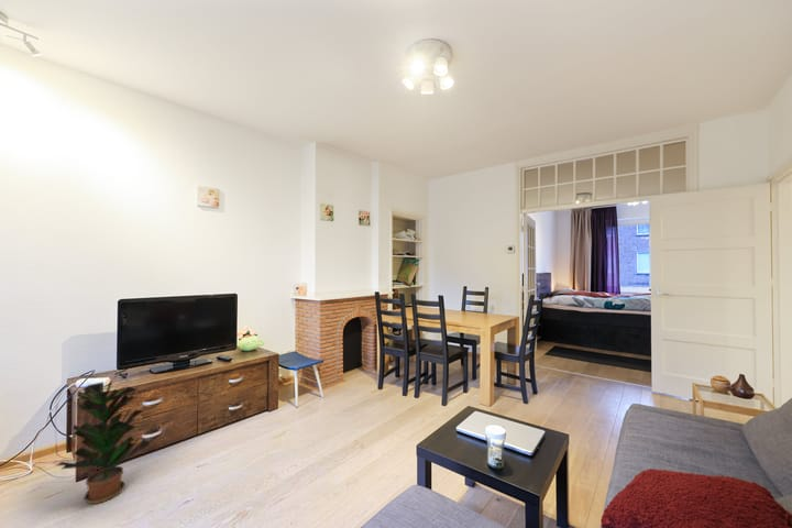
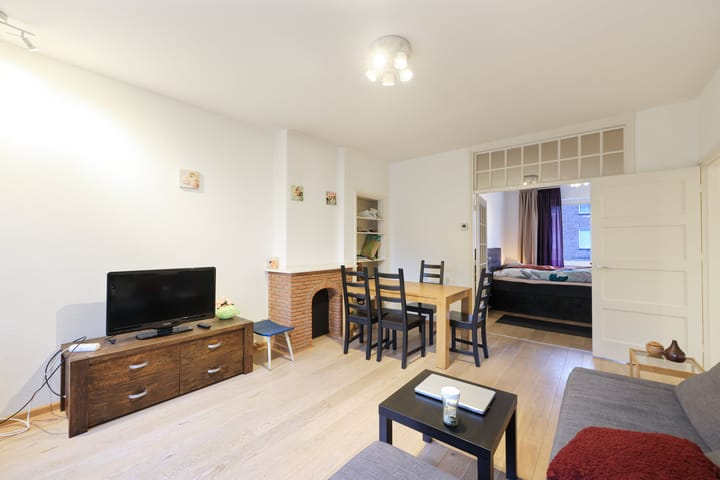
- potted plant (103, 437)
